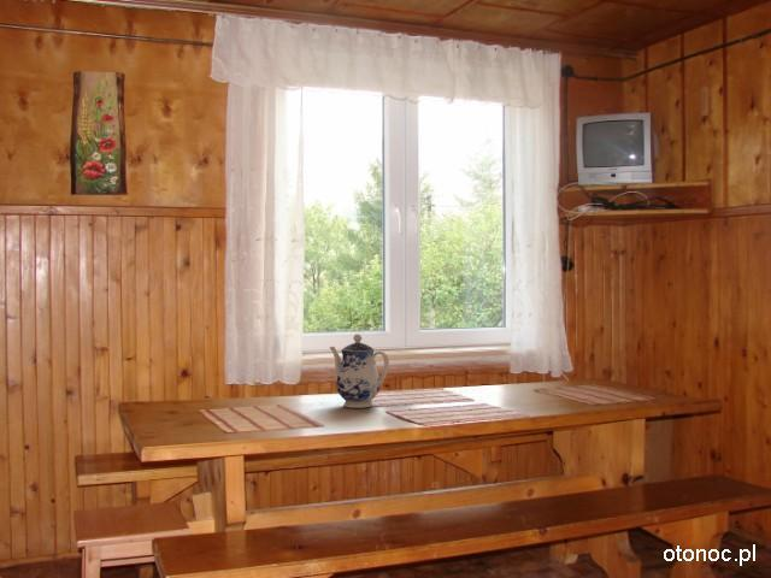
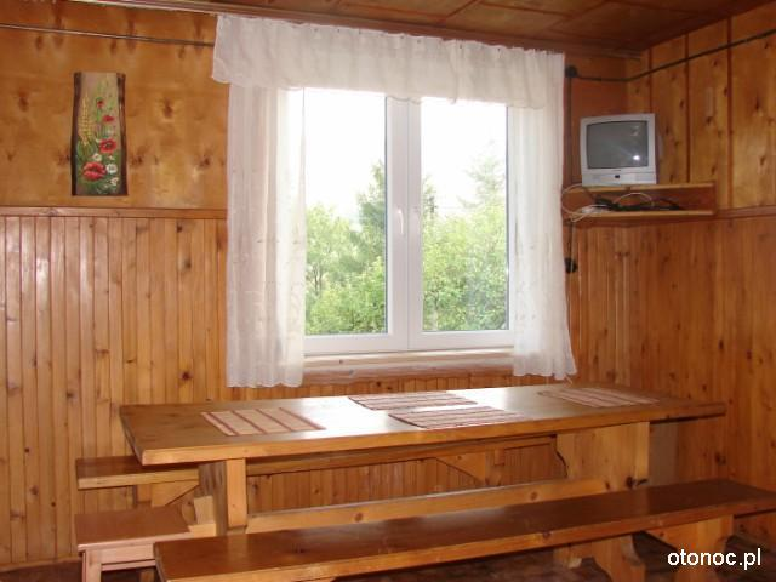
- teapot (358, 370)
